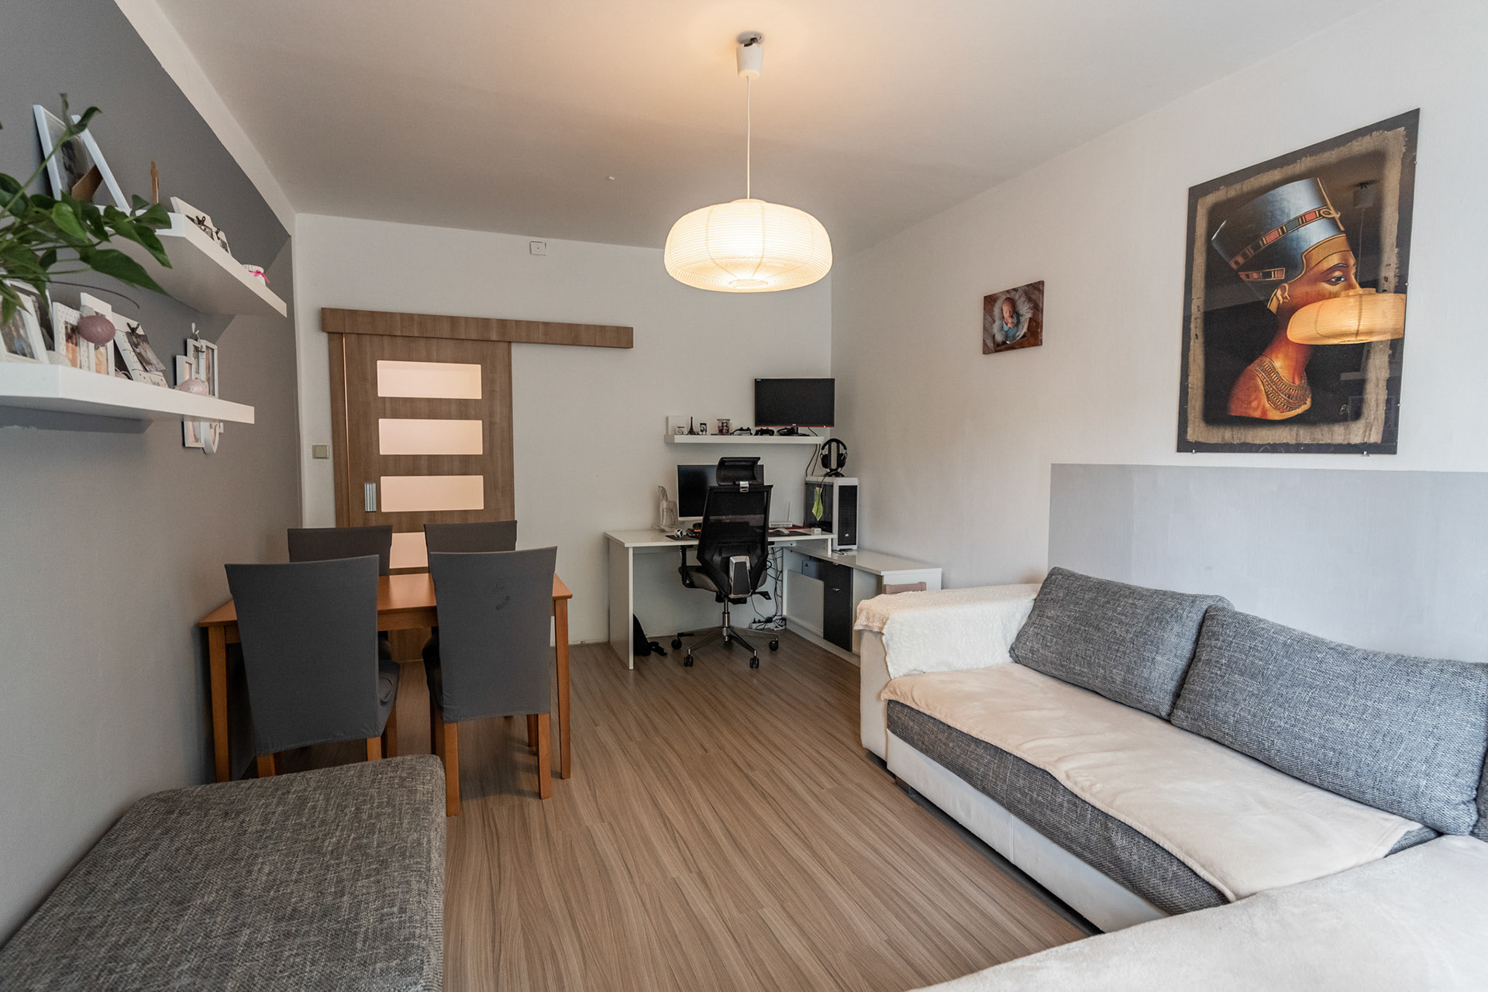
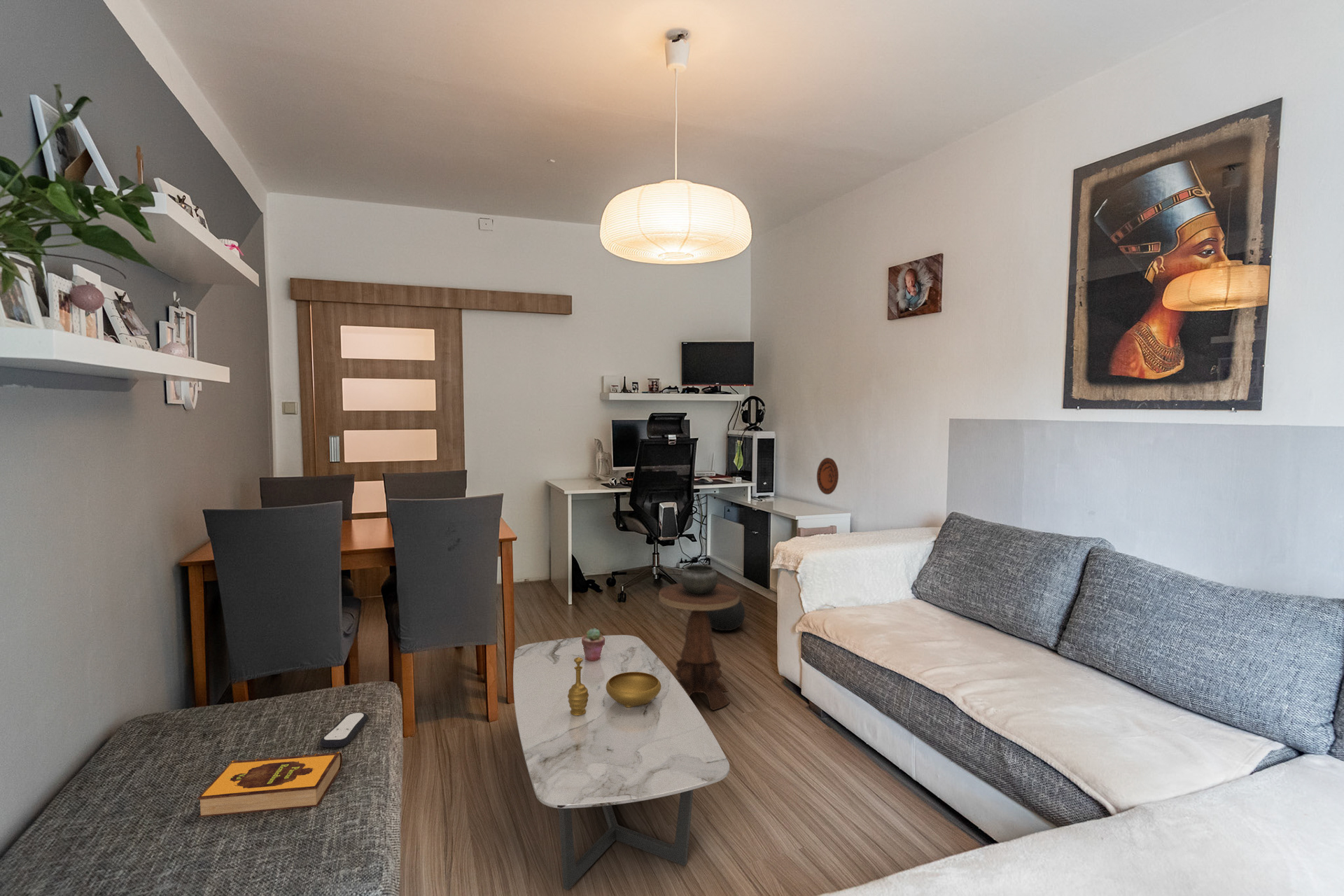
+ decorative plate (827, 476)
+ hardback book (275, 780)
+ coffee table (601, 746)
+ potted succulent (593, 643)
+ remote control (346, 729)
+ side table (699, 632)
+ decorative bowl (615, 677)
+ decorative ball (724, 610)
